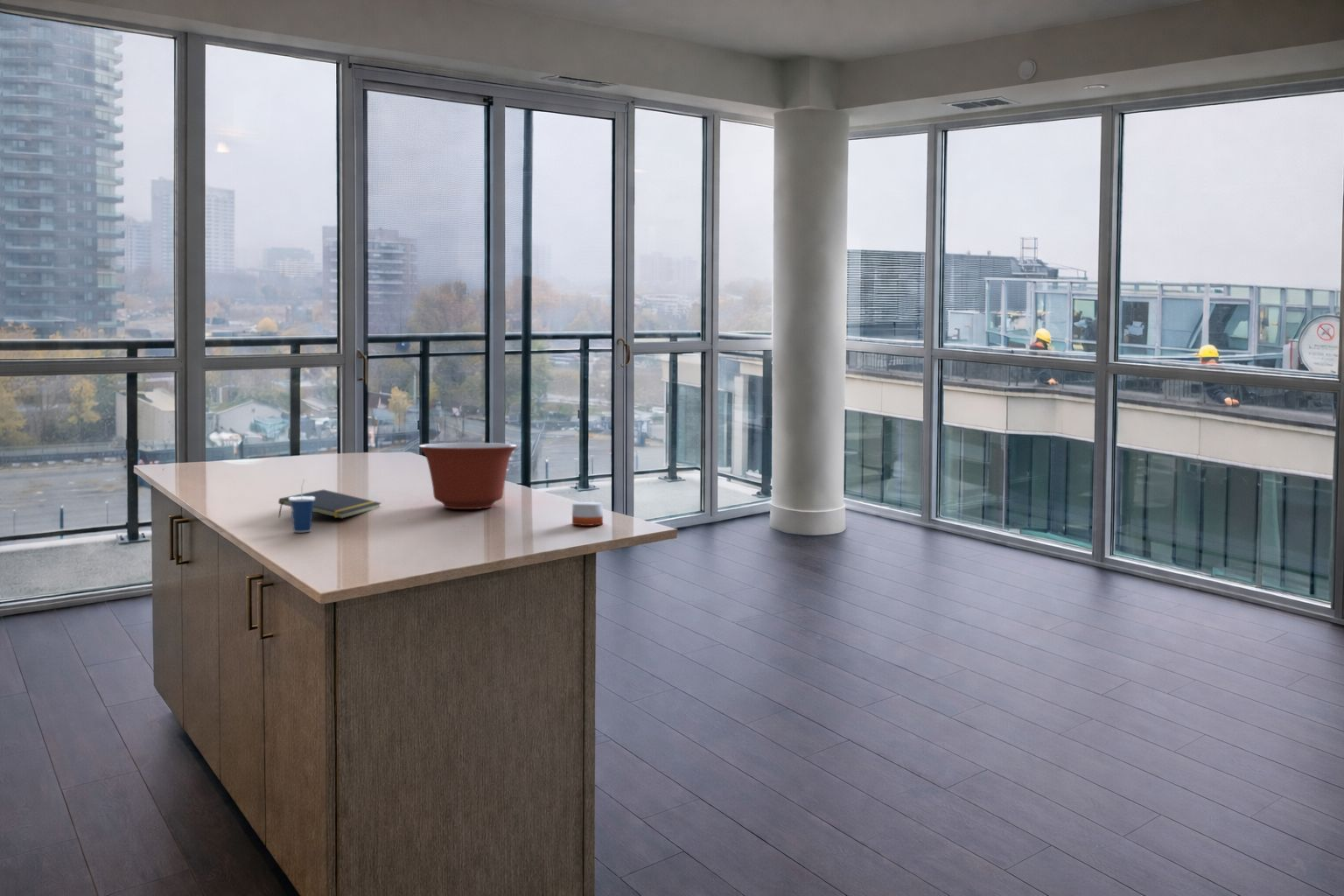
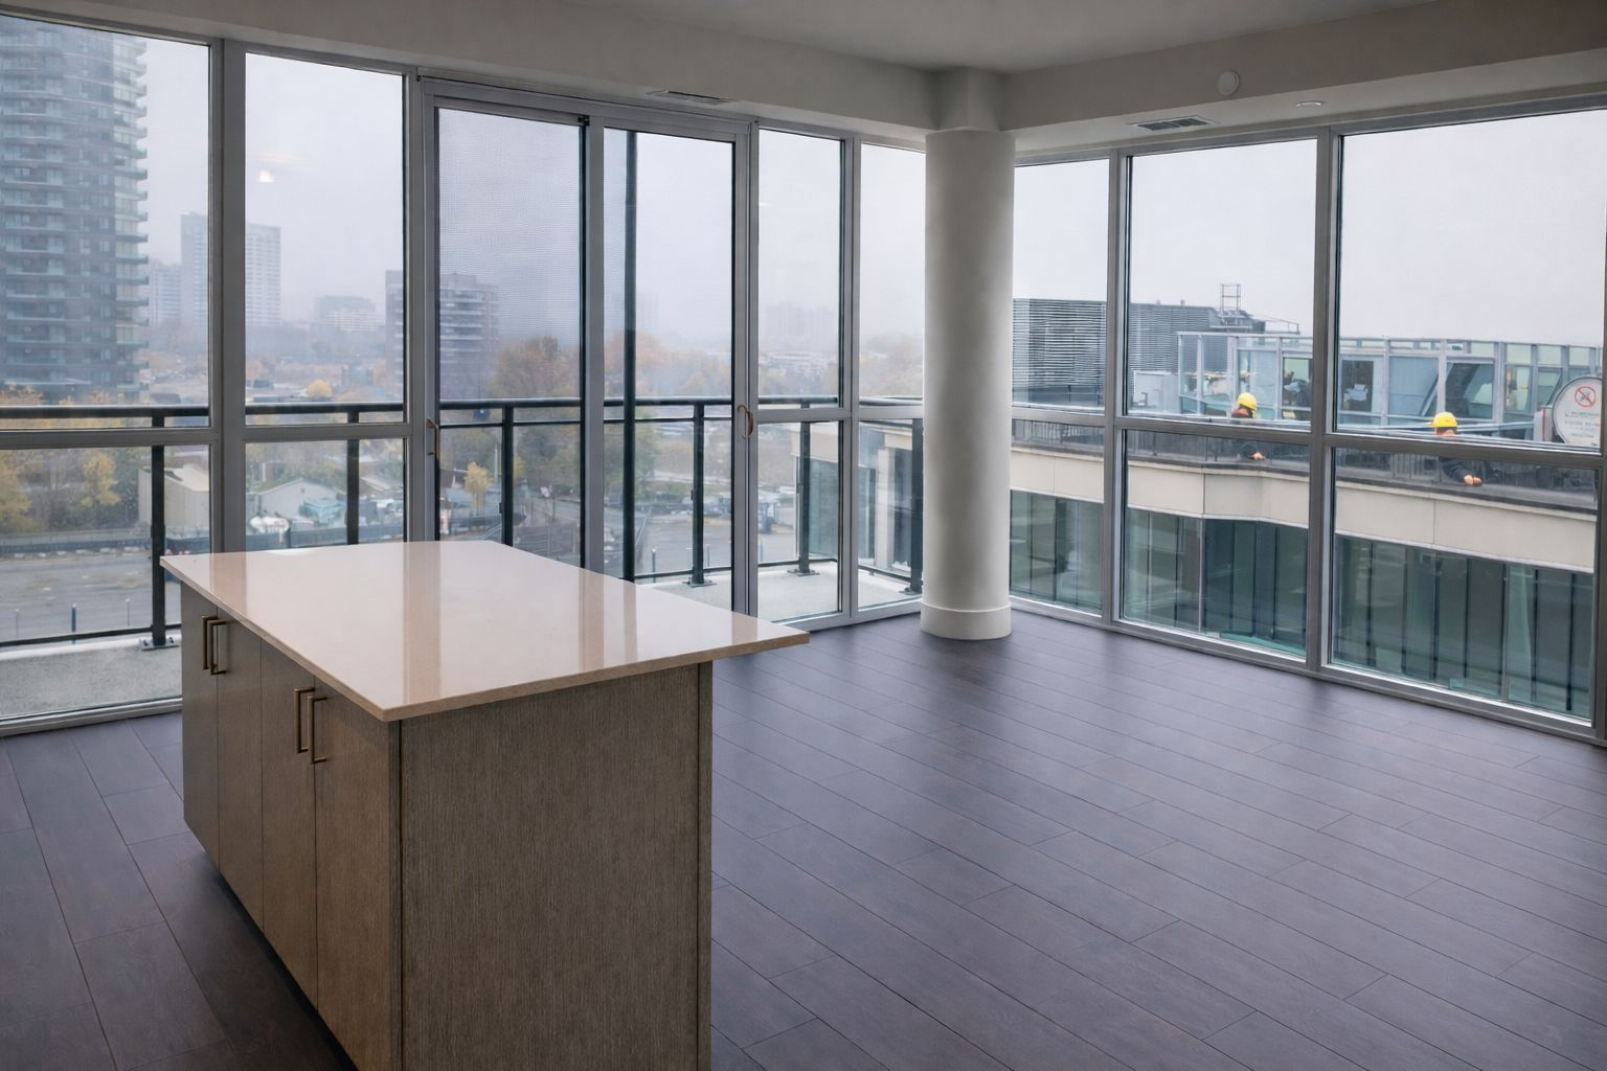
- candle (587, 502)
- cup (302, 505)
- mixing bowl (468, 475)
- notepad (332, 503)
